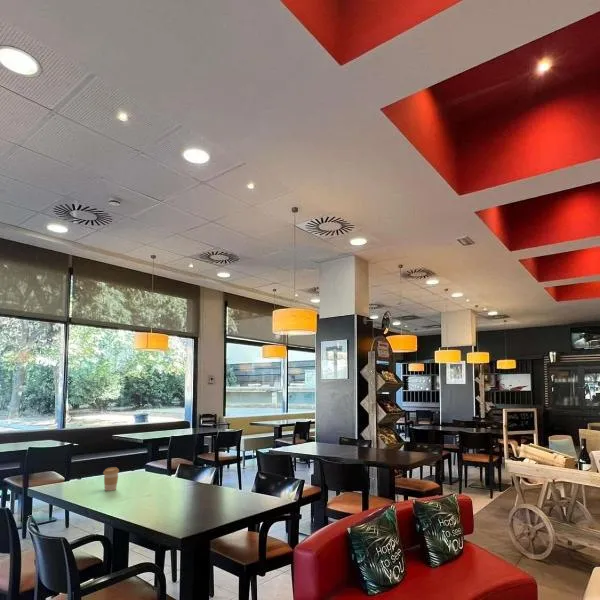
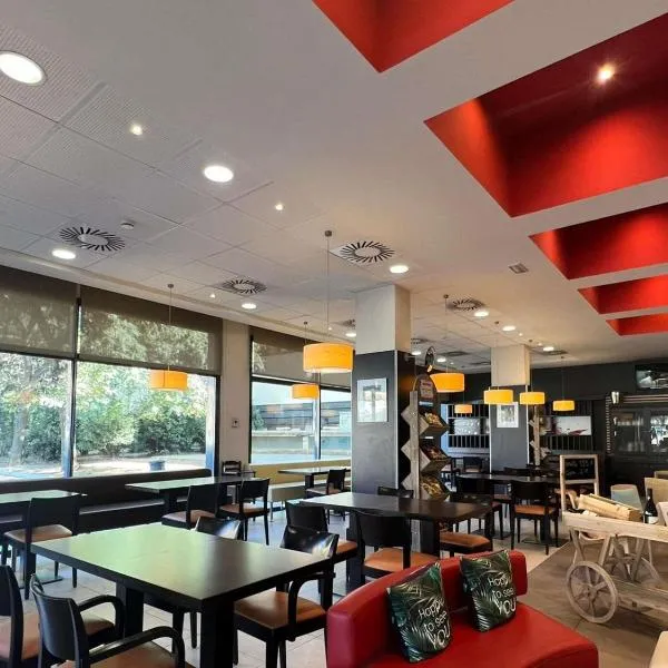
- coffee cup (110, 478)
